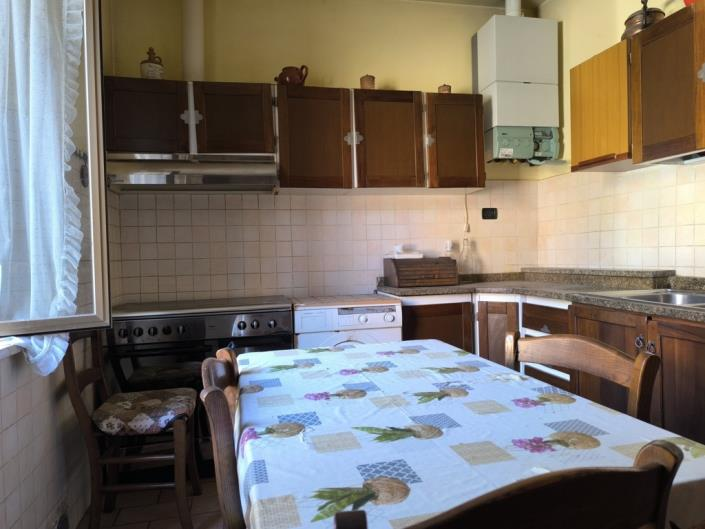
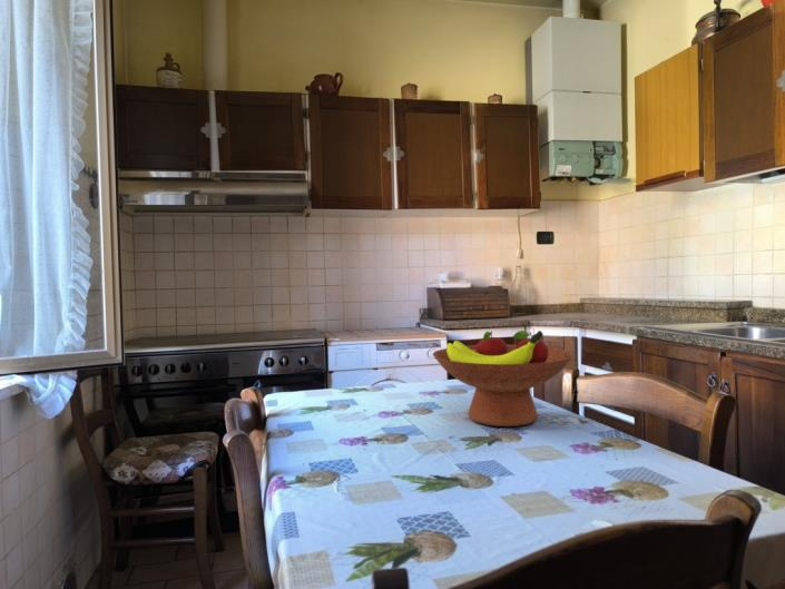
+ fruit bowl (501, 373)
